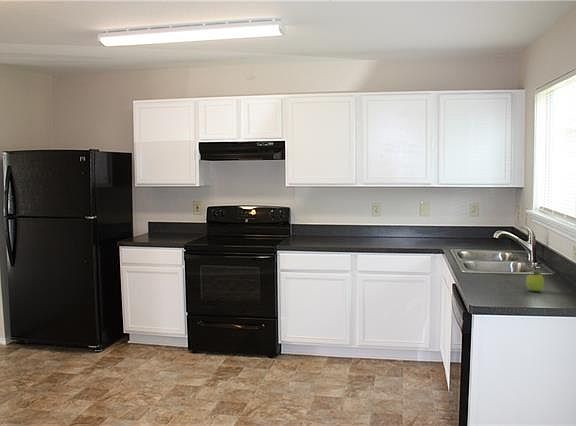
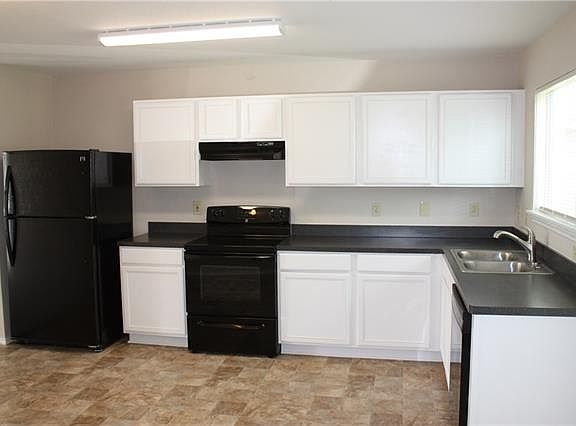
- fruit (535, 280)
